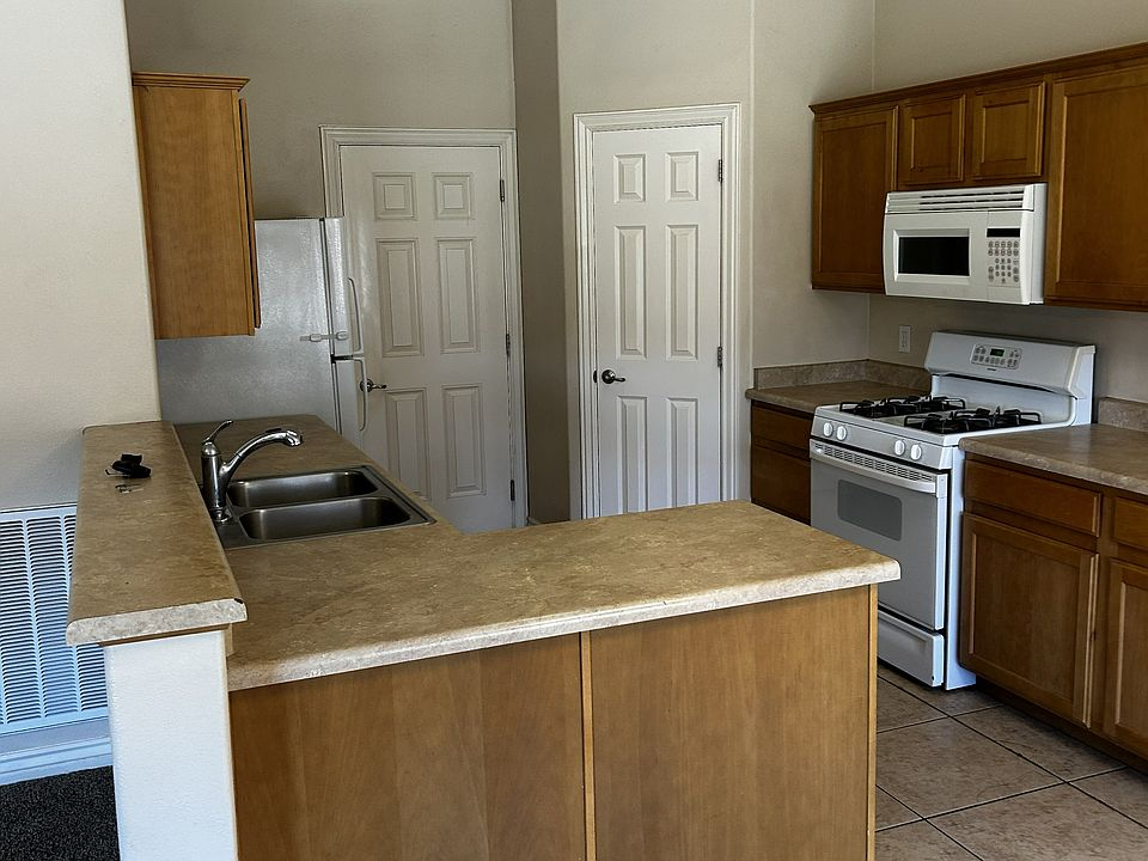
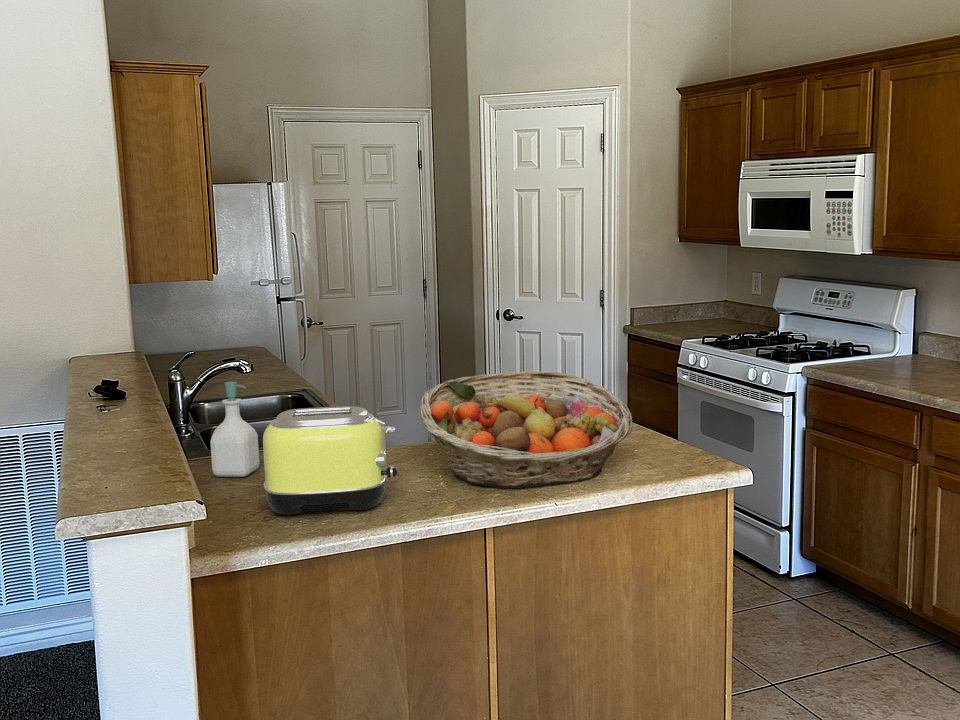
+ toaster (330, 458)
+ soap bottle (233, 428)
+ fruit basket (525, 426)
